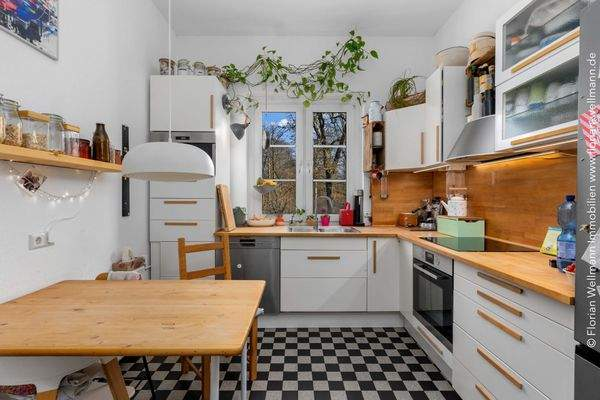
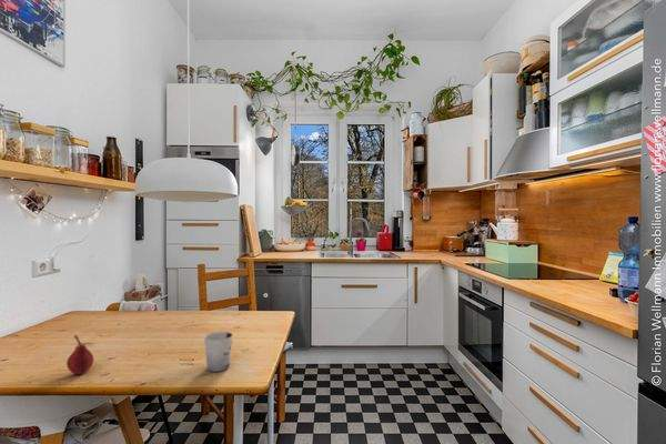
+ fruit (80, 353)
+ cup (221, 350)
